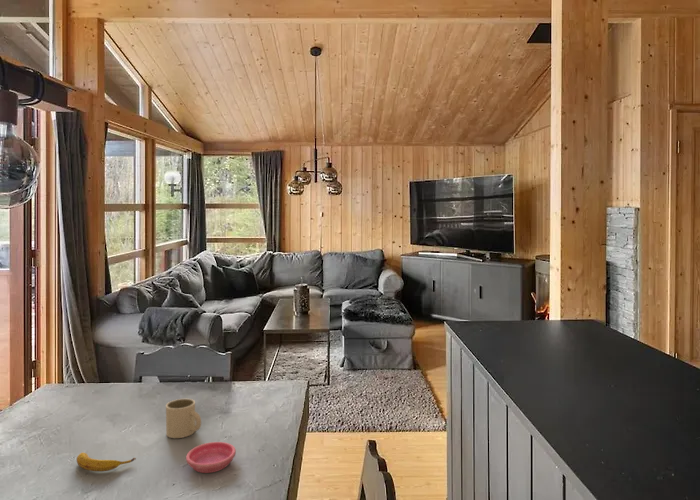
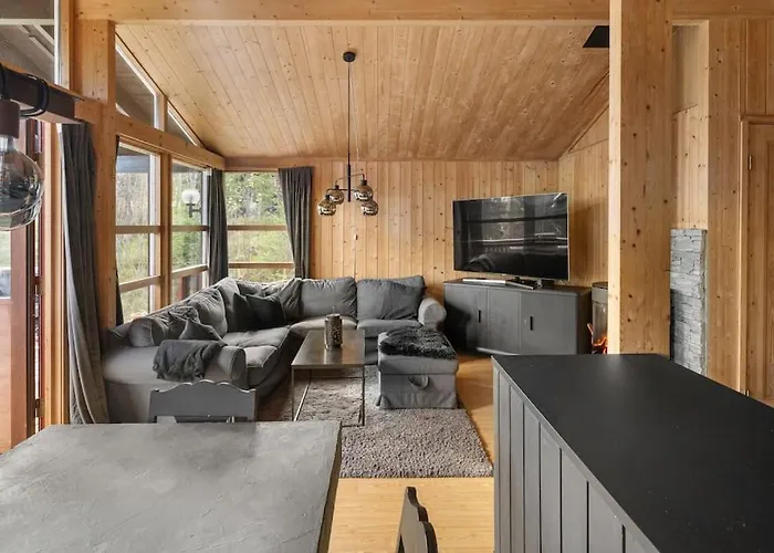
- mug (185, 418)
- saucer (211, 458)
- banana (102, 460)
